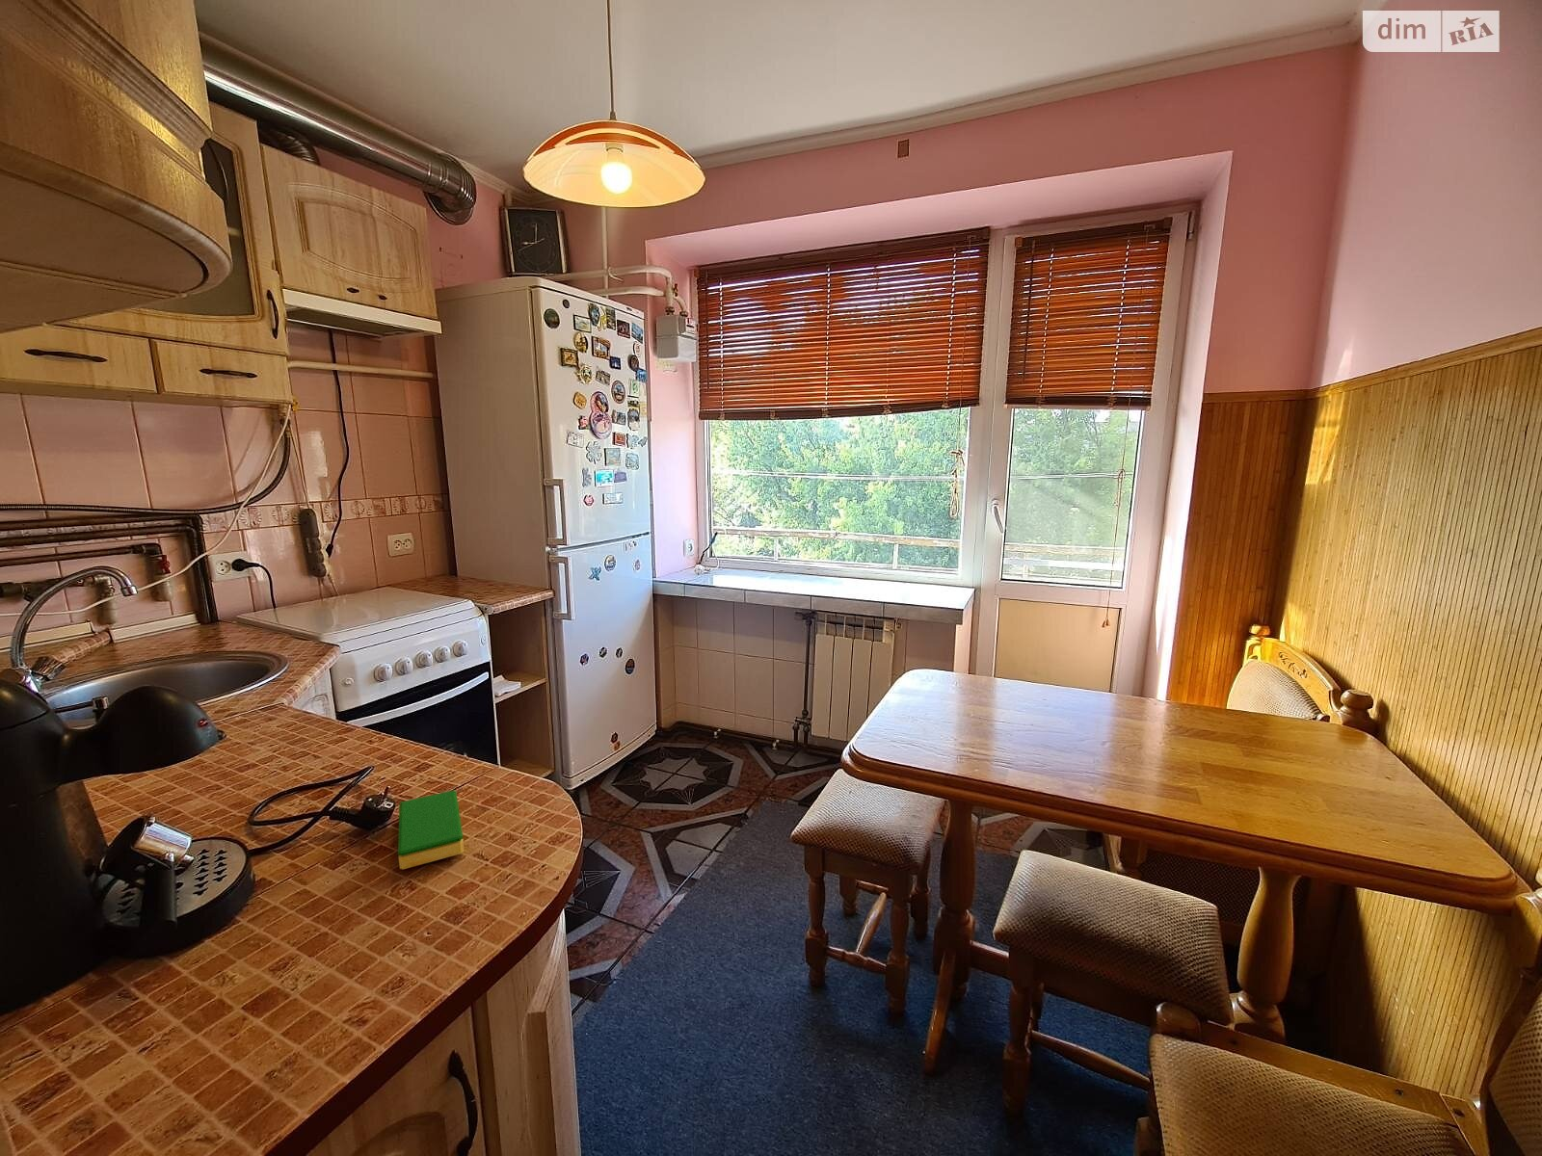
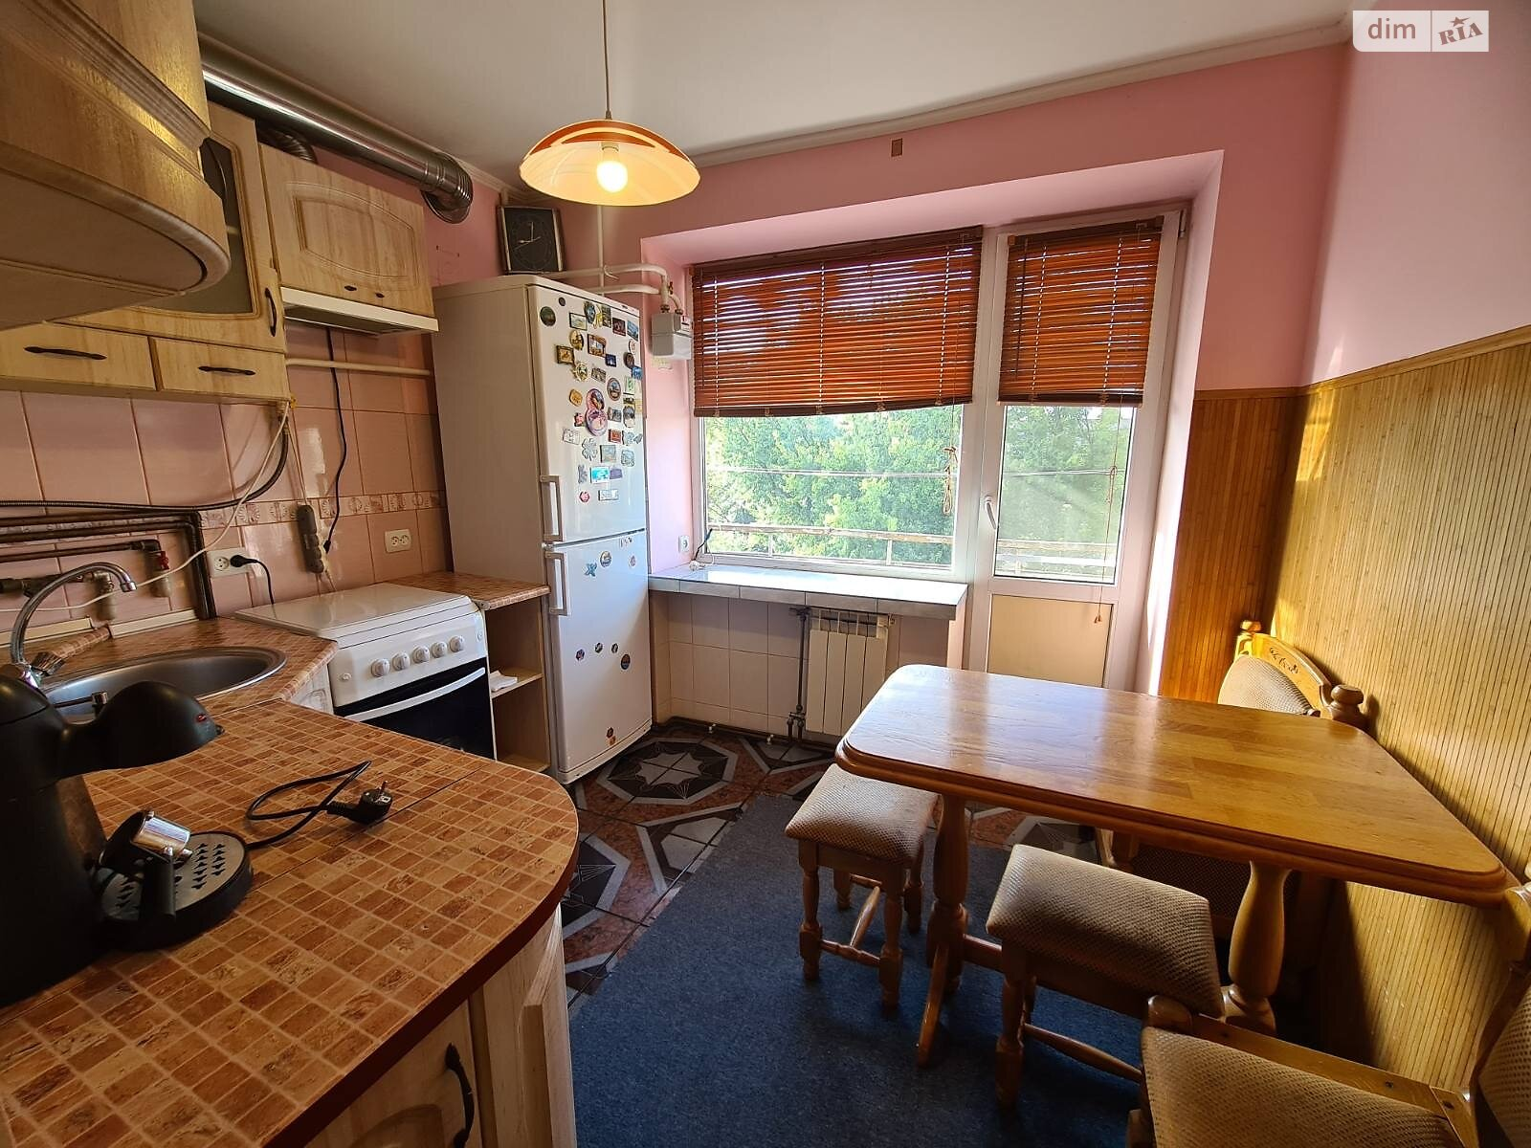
- dish sponge (430, 826)
